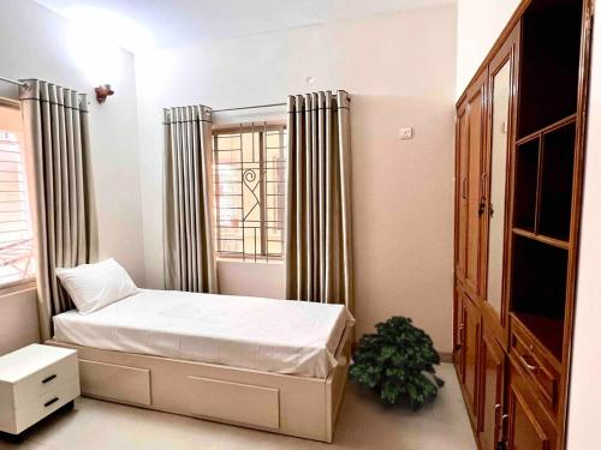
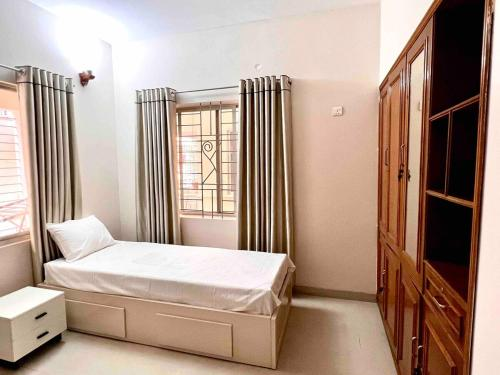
- potted plant (394, 352)
